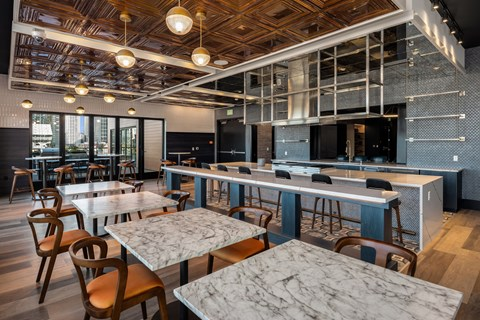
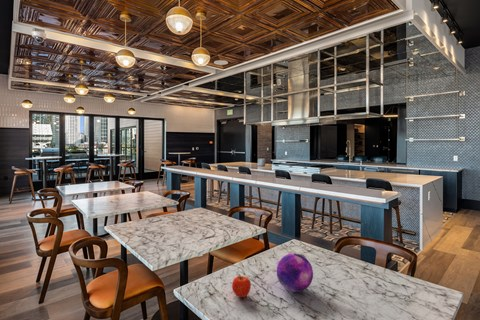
+ fruit (241, 285)
+ decorative orb (294, 272)
